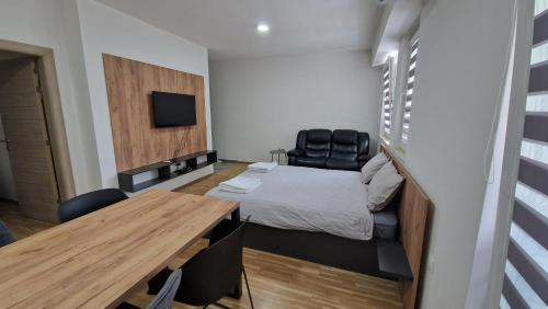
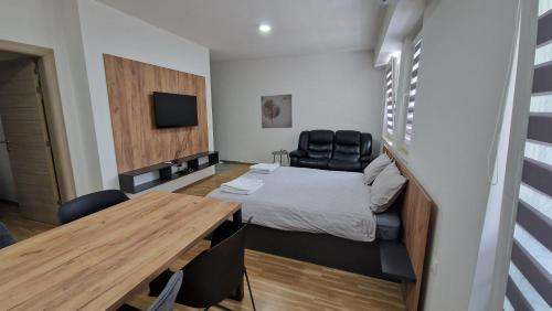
+ wall art (276, 111)
